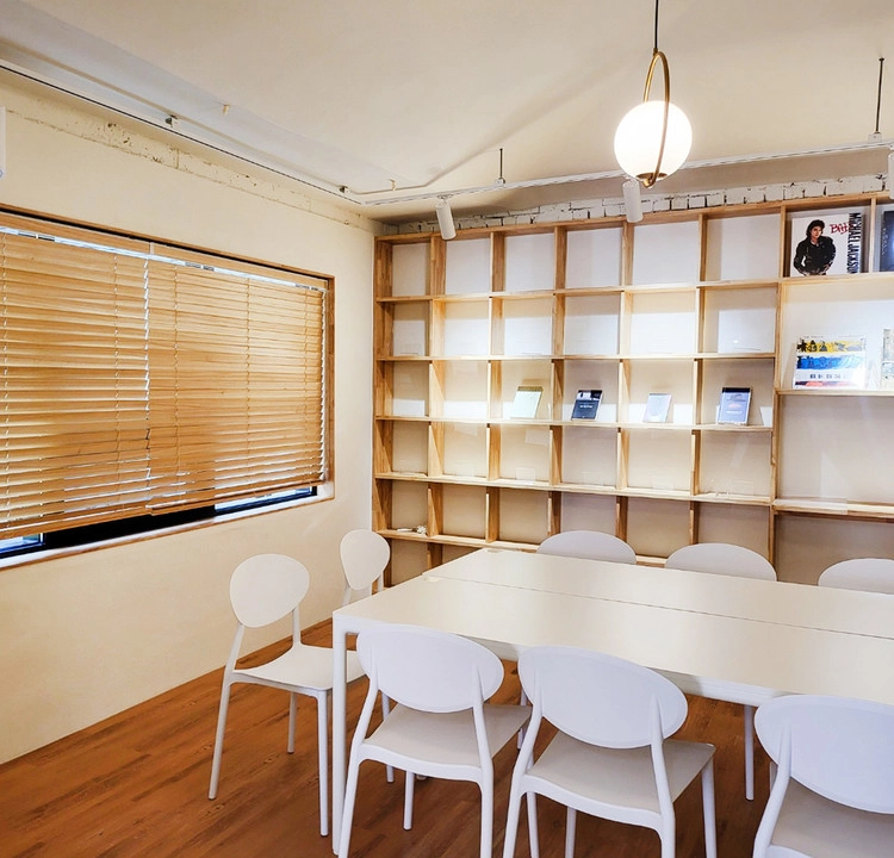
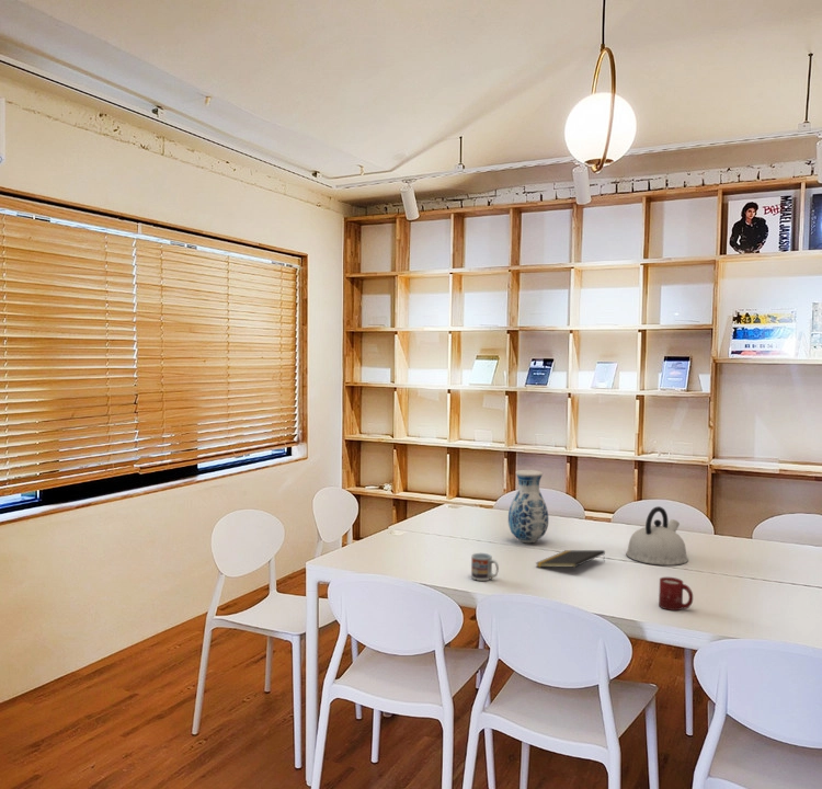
+ vase (528, 506)
+ cup (675, 594)
+ notepad (570, 558)
+ kettle (659, 530)
+ cup (484, 567)
